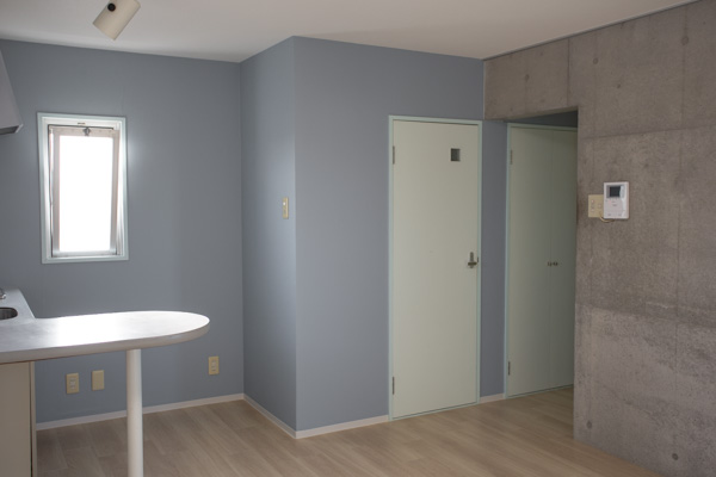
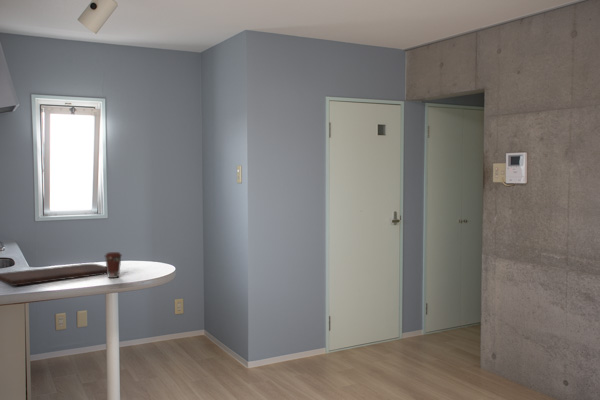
+ cutting board (56, 273)
+ coffee cup (113, 264)
